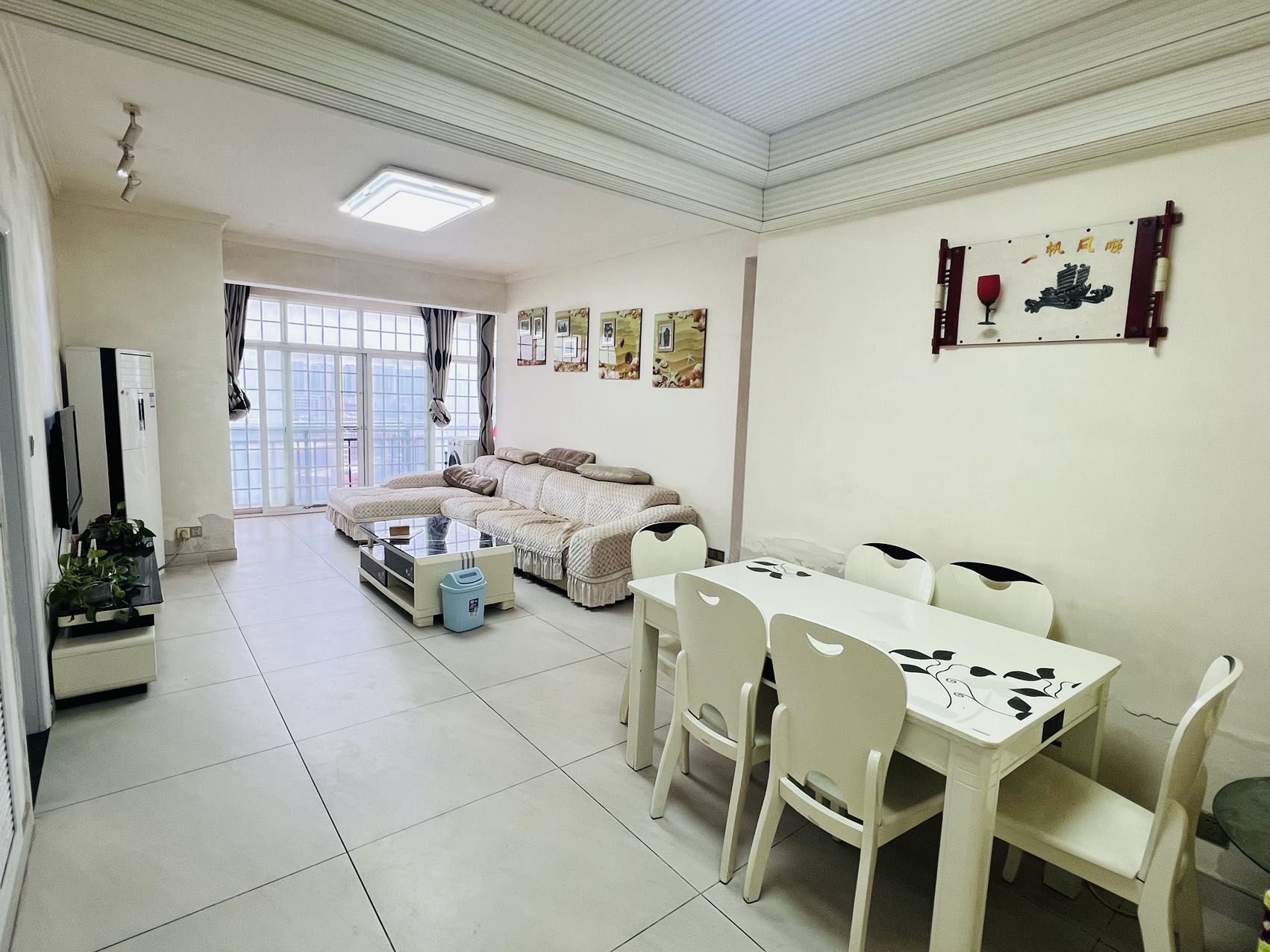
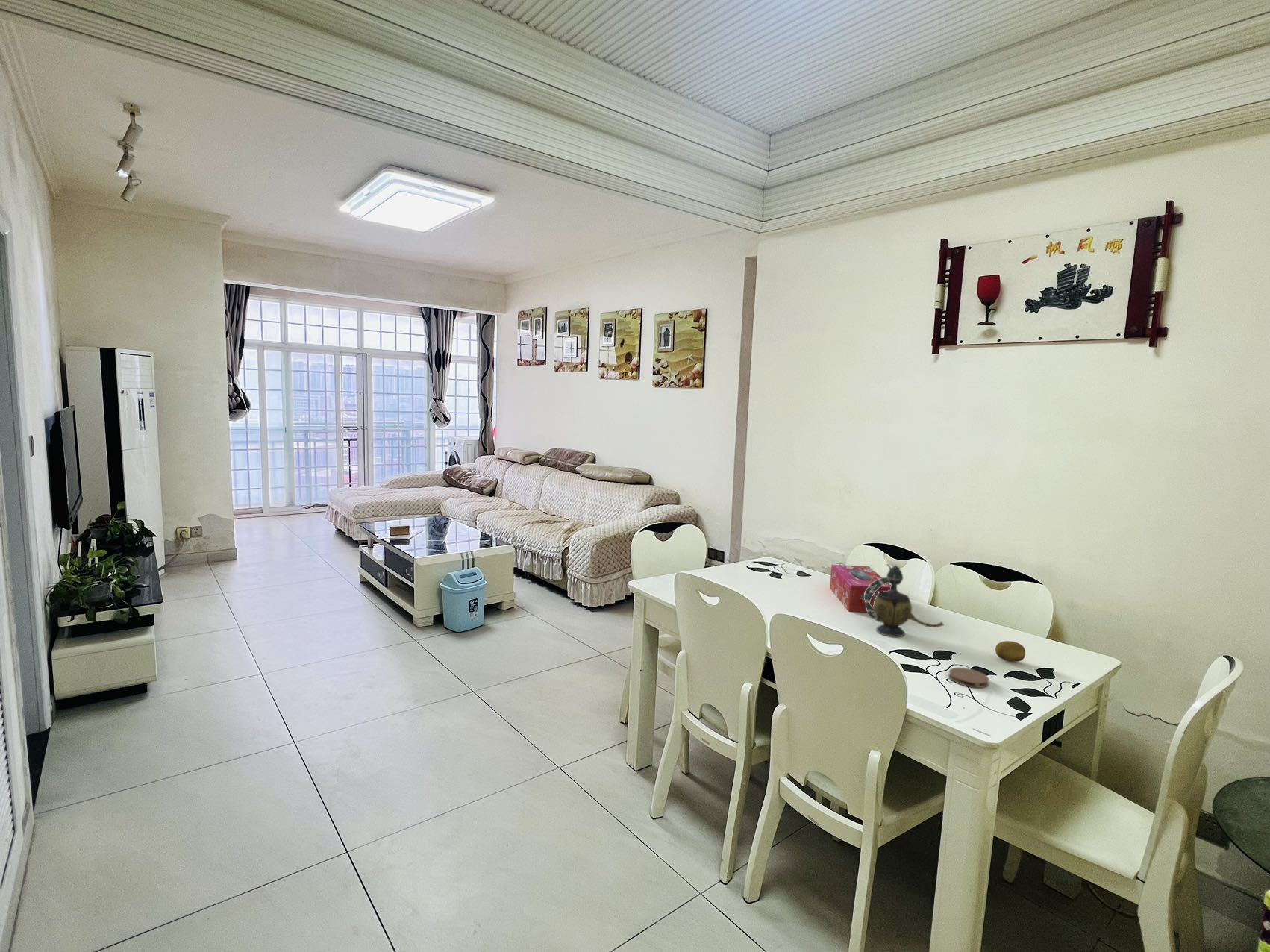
+ teapot (904, 600)
+ fruit (1010, 651)
+ tissue box (859, 587)
+ coaster (969, 677)
